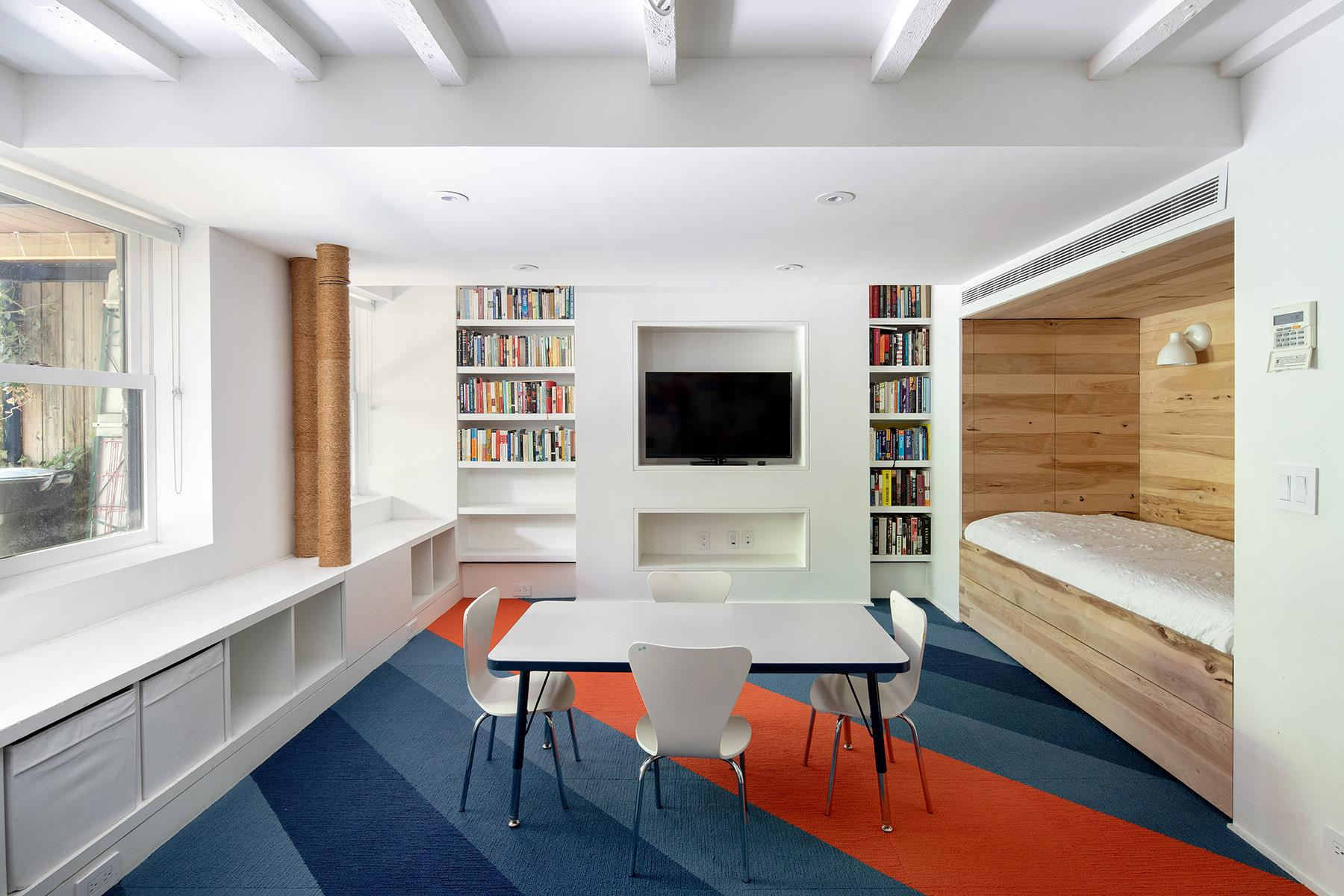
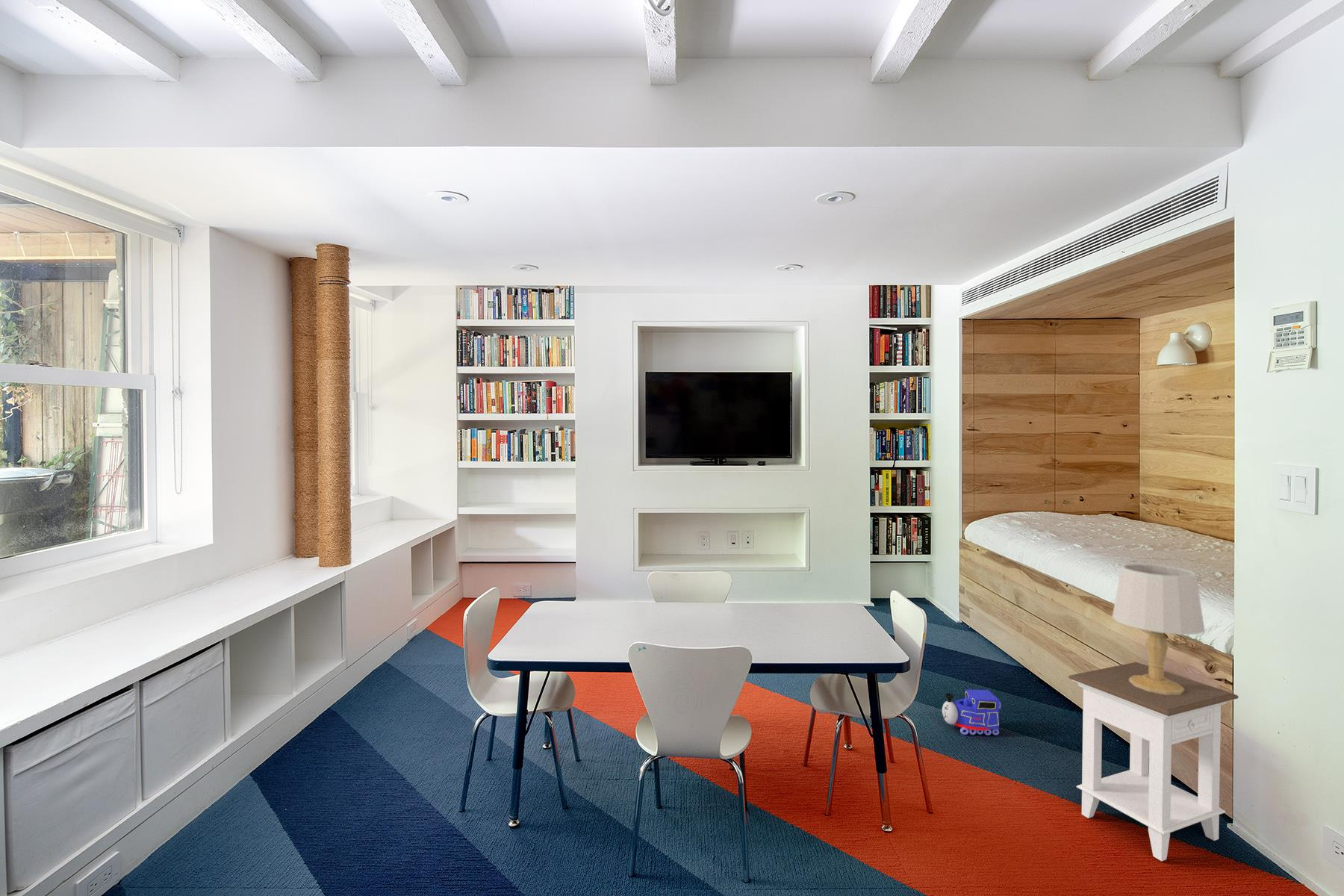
+ nightstand (1148, 755)
+ table lamp (1157, 626)
+ toy train (971, 712)
